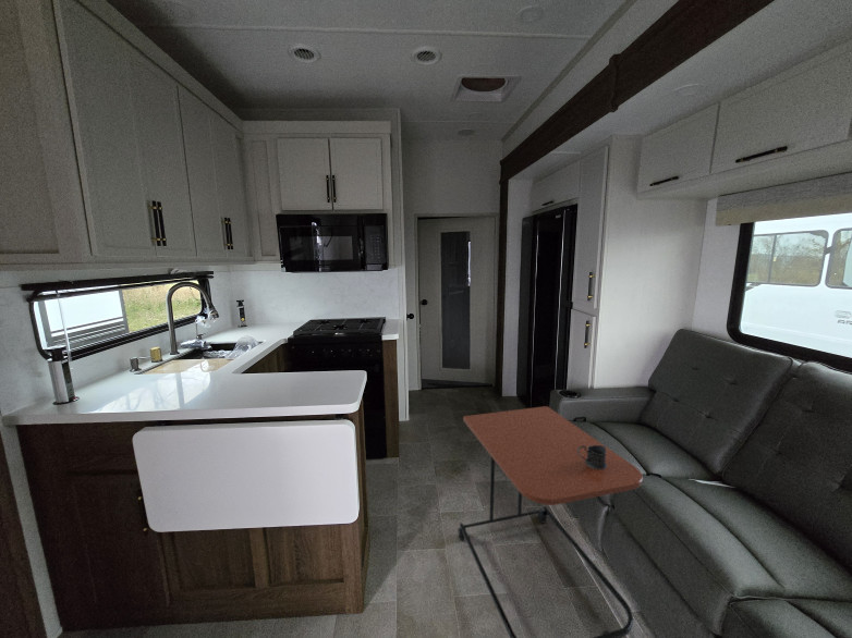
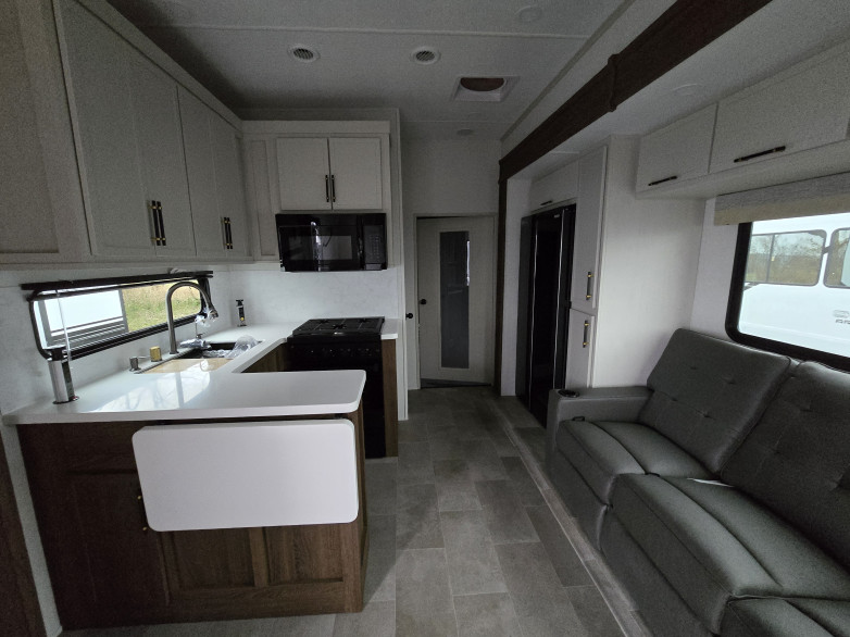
- side table (538, 514)
- mug (592, 454)
